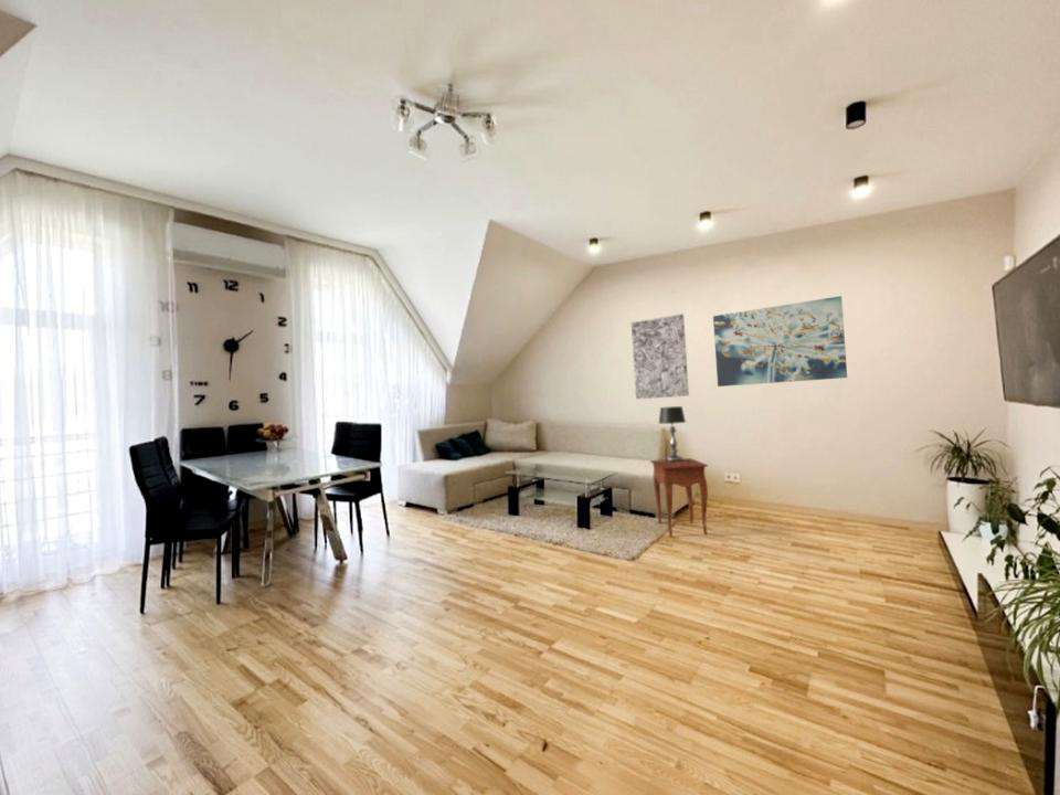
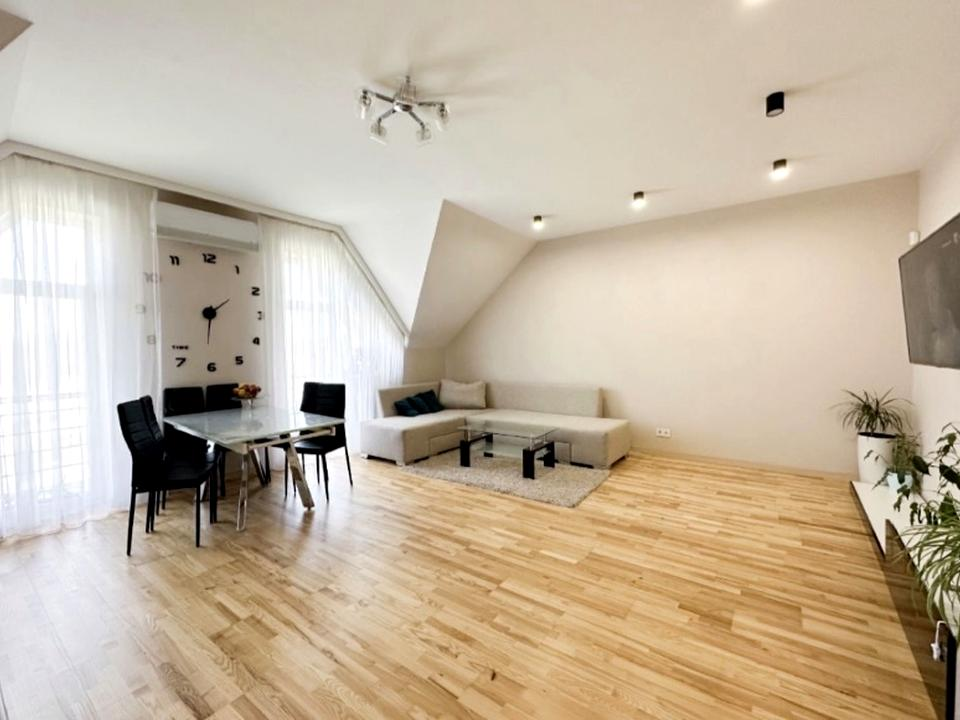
- table lamp (672, 433)
- side table (687, 496)
- wall art (775, 344)
- wall art (658, 358)
